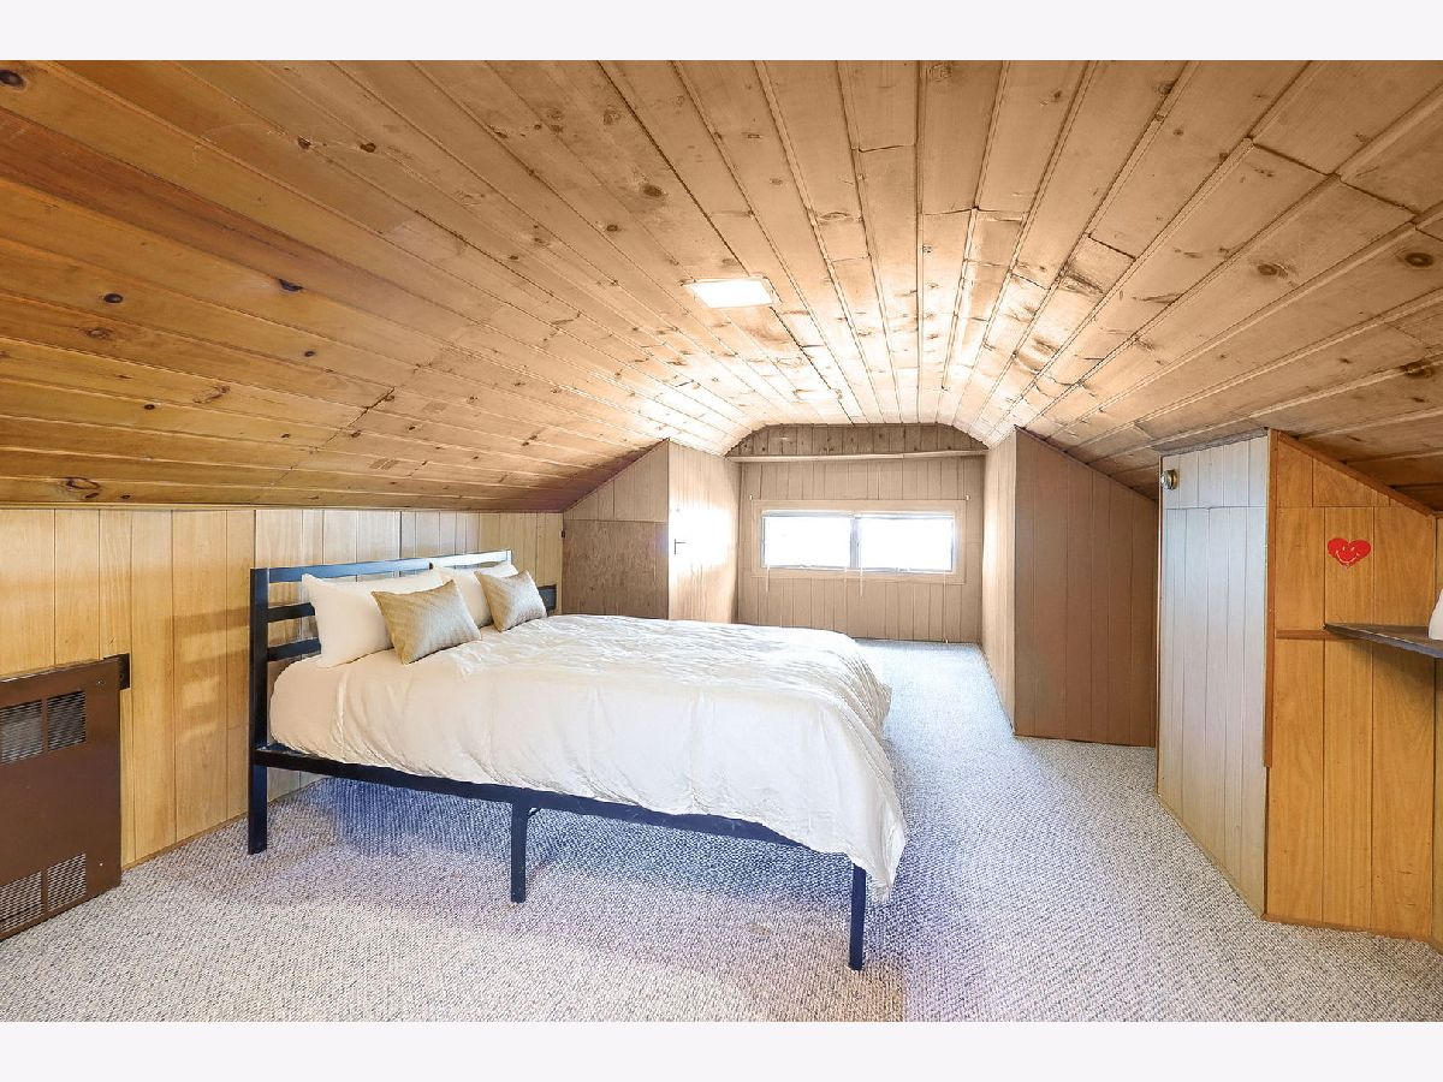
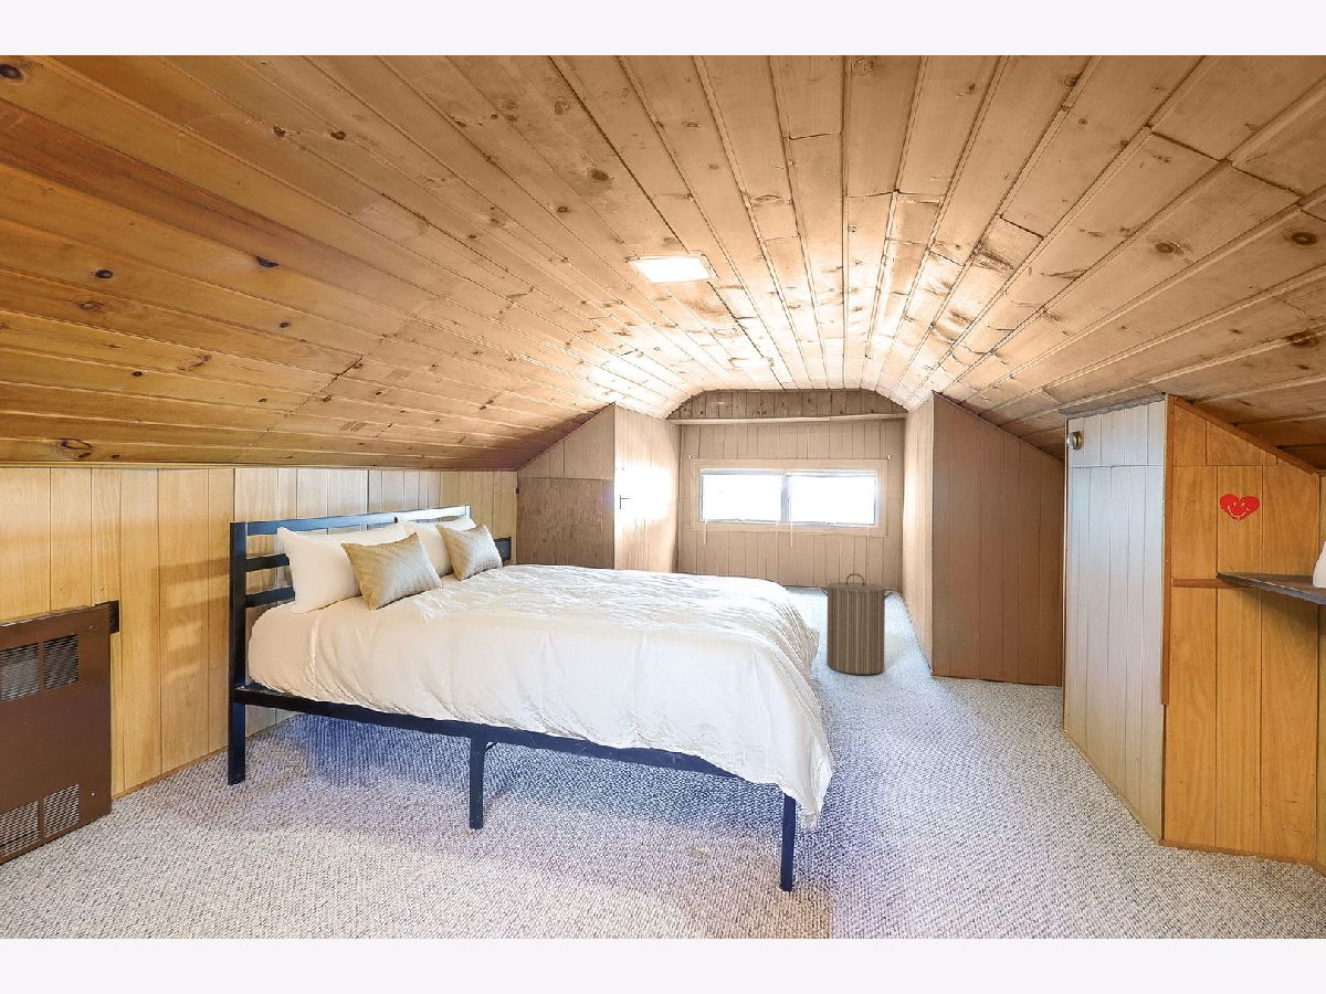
+ laundry hamper (855, 620)
